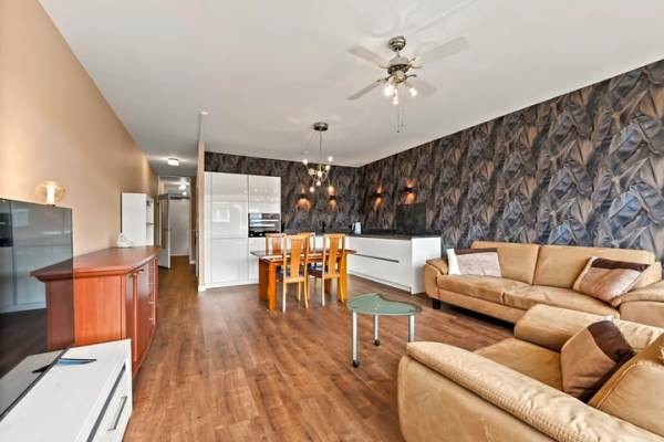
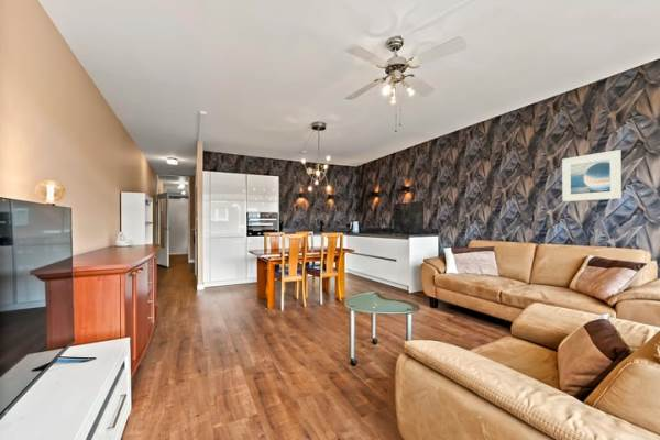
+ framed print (590, 177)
